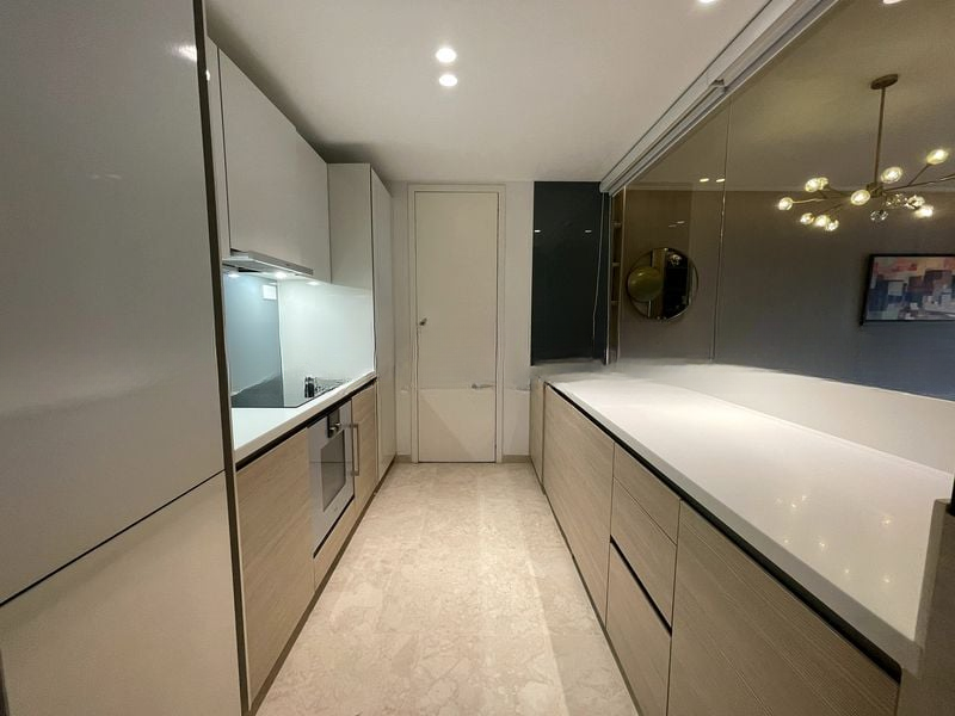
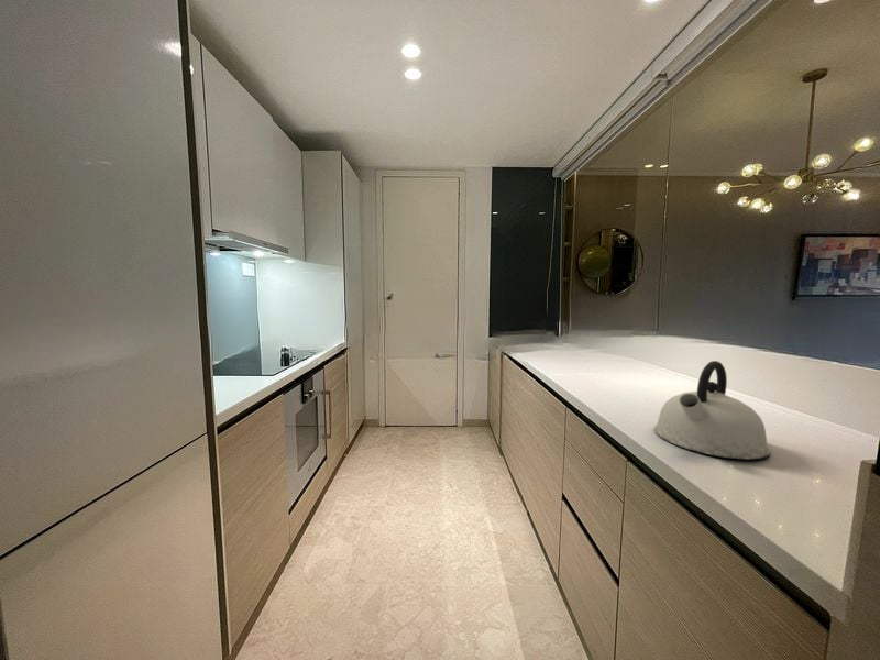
+ kettle (708, 400)
